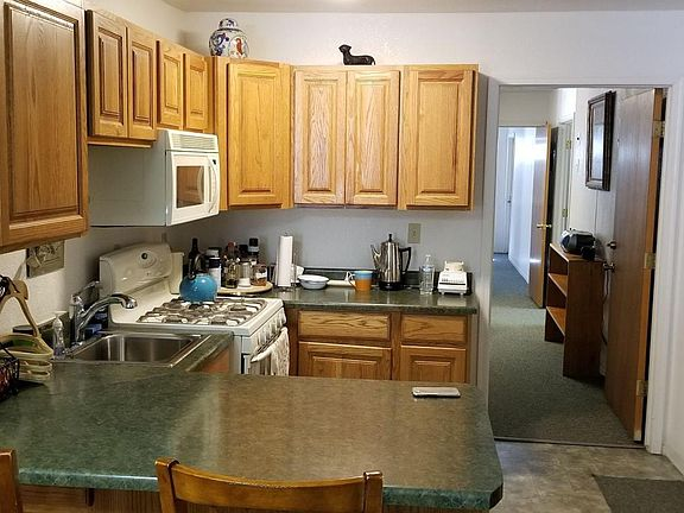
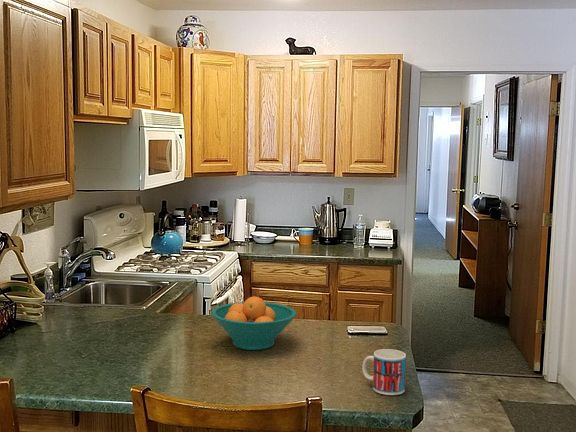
+ fruit bowl (253, 320)
+ mug (383, 370)
